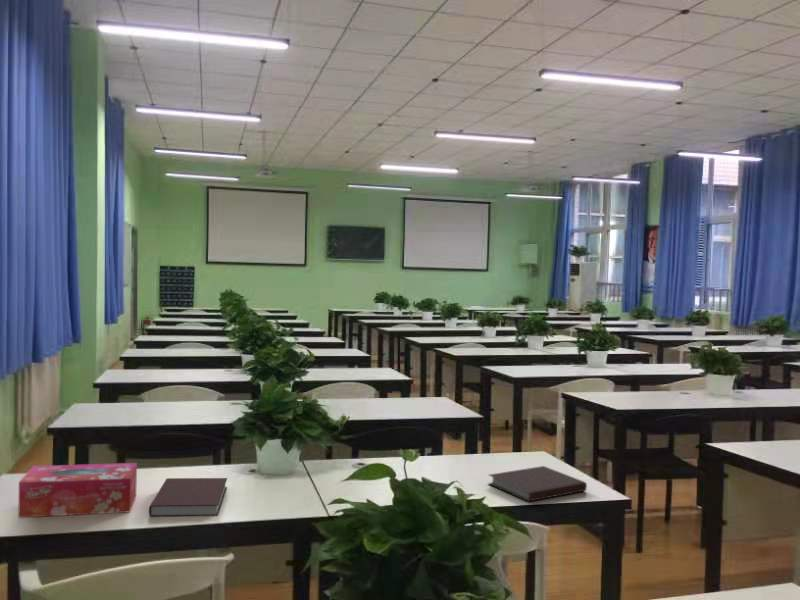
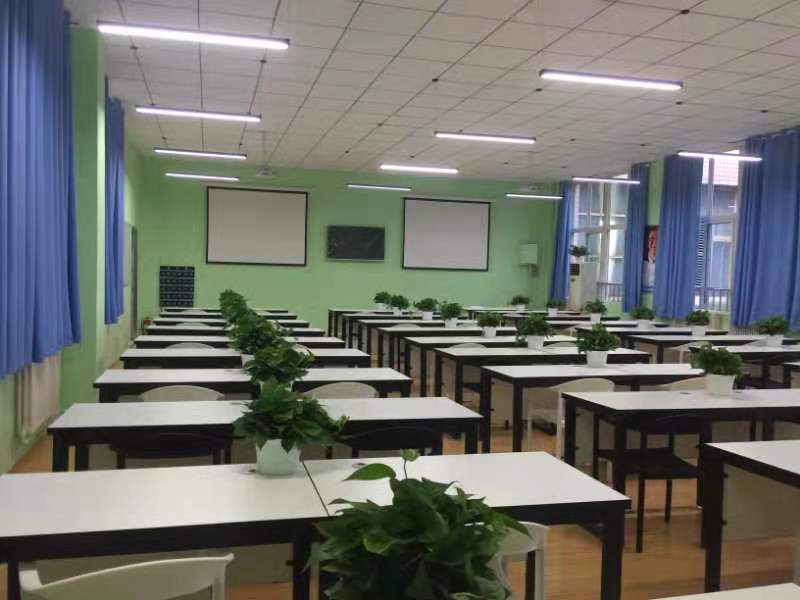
- notebook (536, 483)
- notebook (190, 496)
- tissue box (80, 488)
